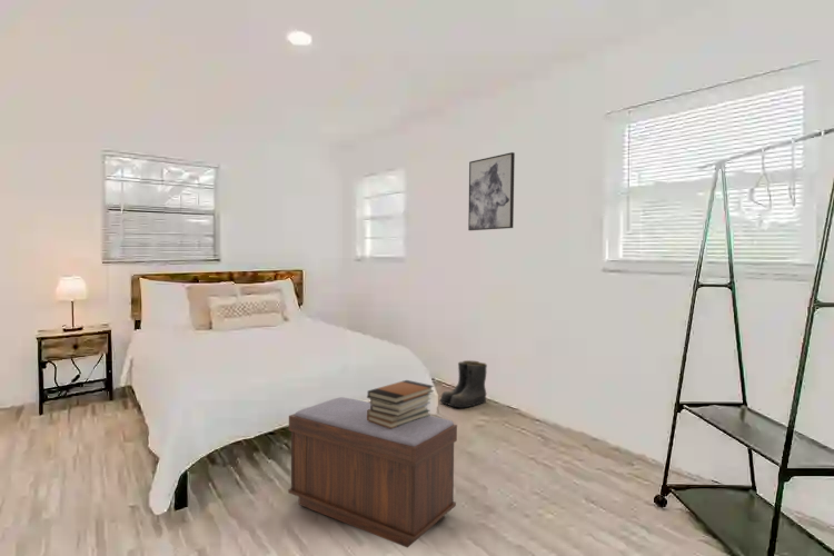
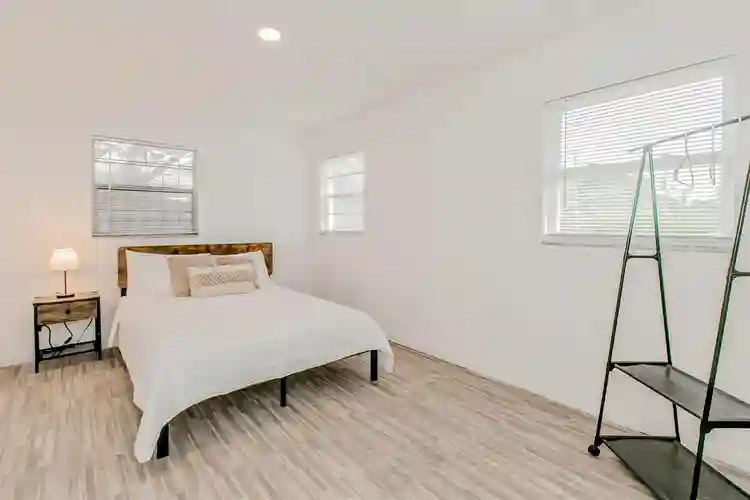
- boots (464, 383)
- wall art (489, 193)
- book stack (400, 403)
- bench (370, 461)
